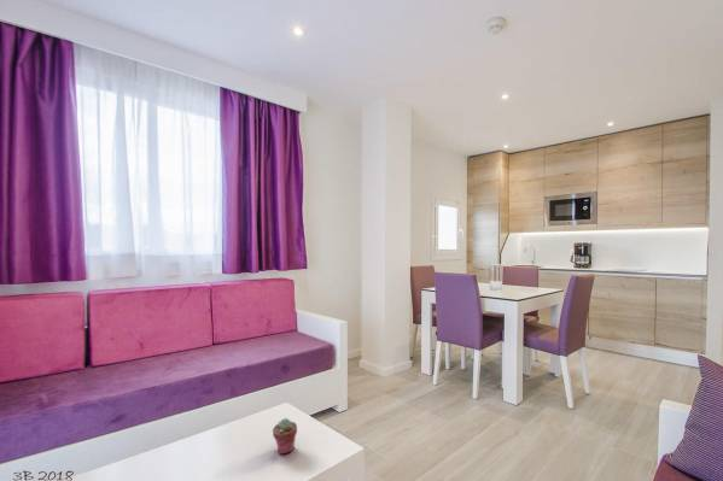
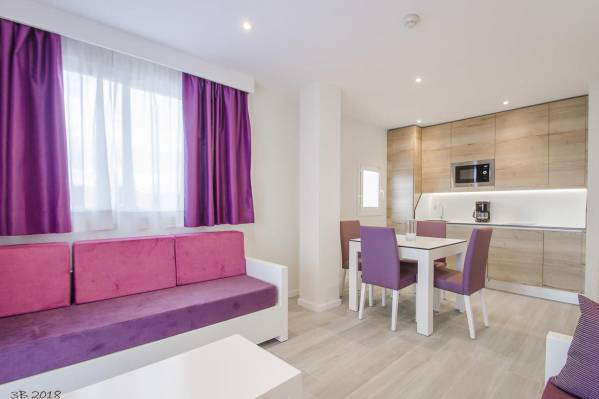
- potted succulent (285, 433)
